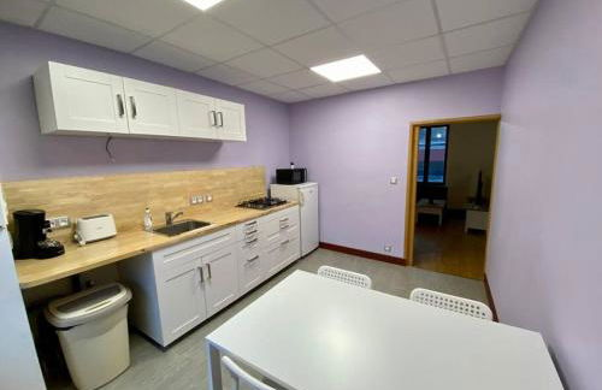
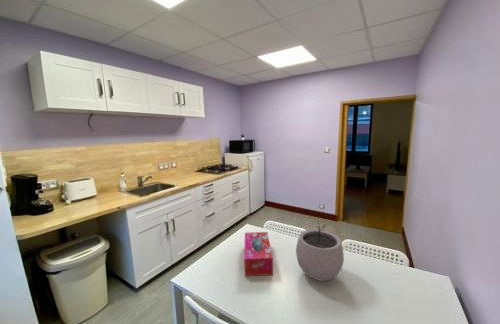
+ tissue box (257, 251)
+ plant pot (319, 248)
